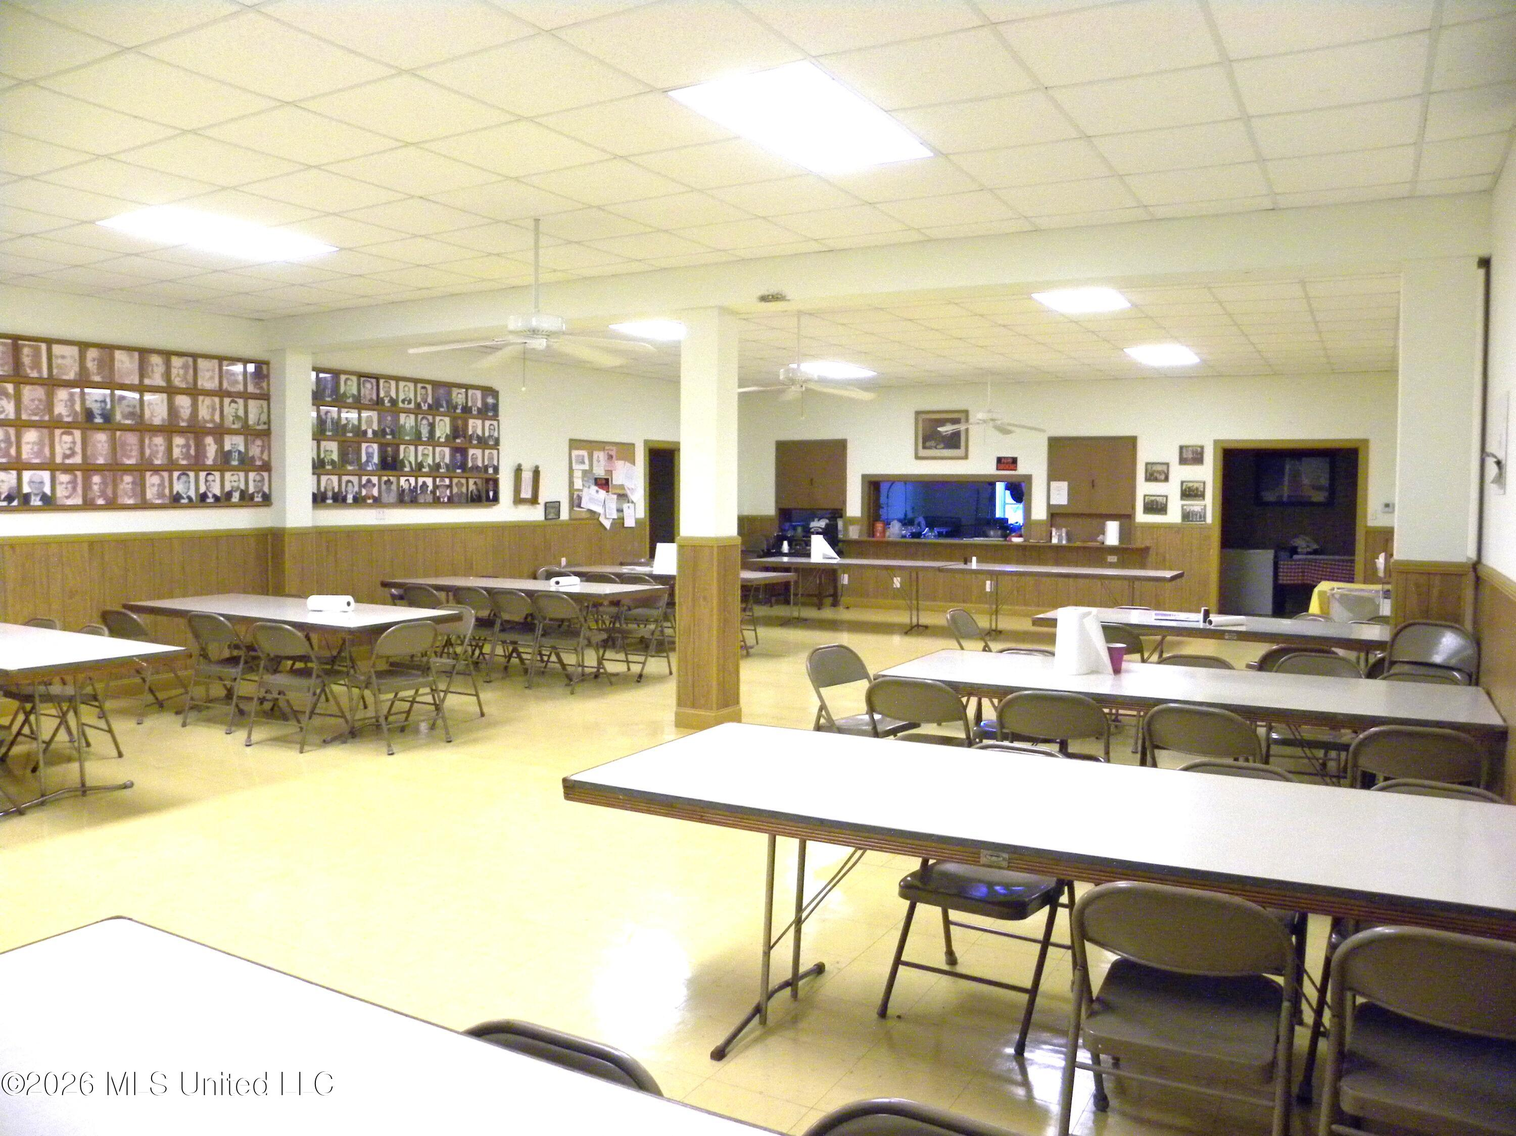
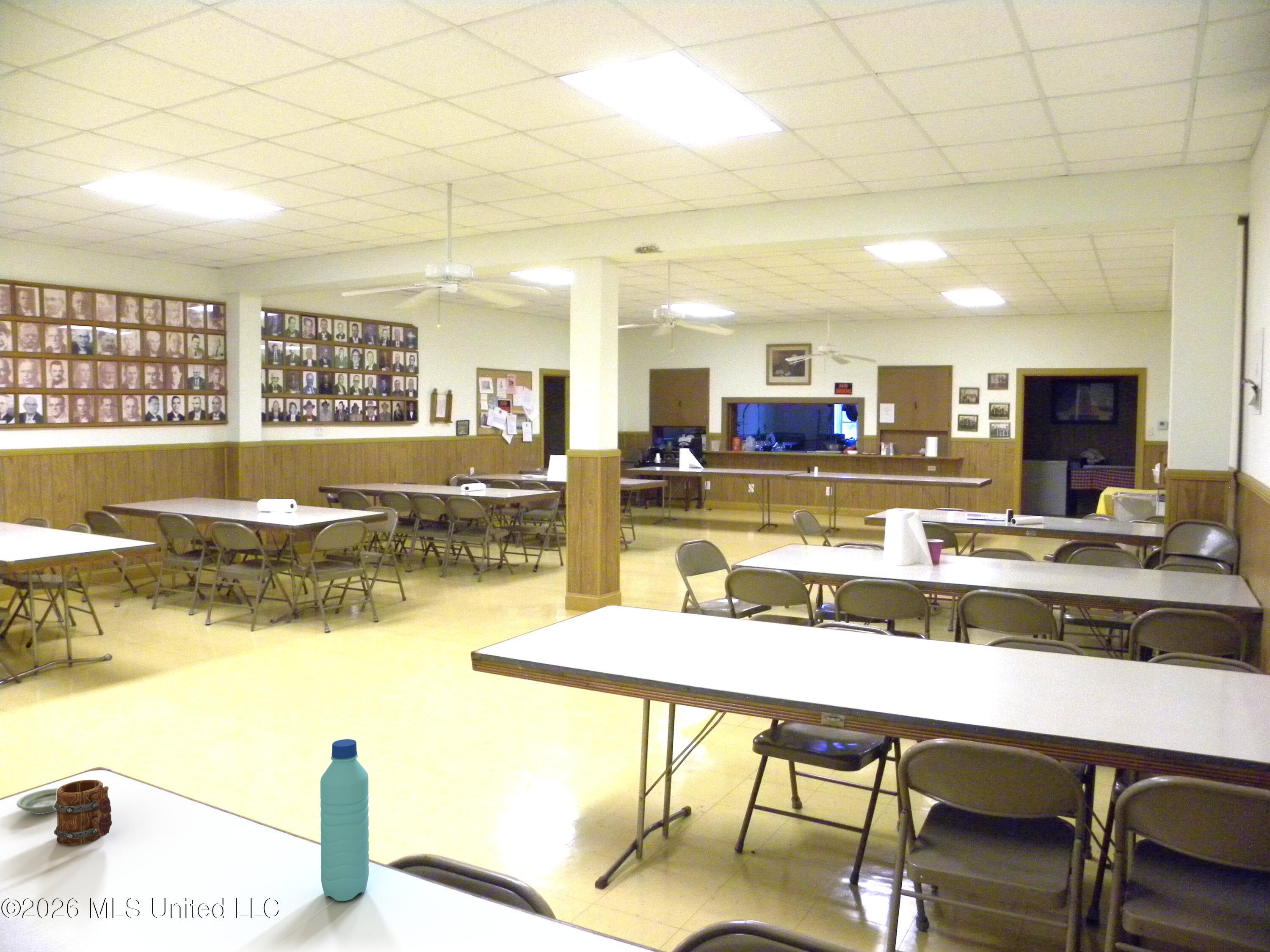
+ mug (87, 810)
+ water bottle (345, 817)
+ saucer (46, 803)
